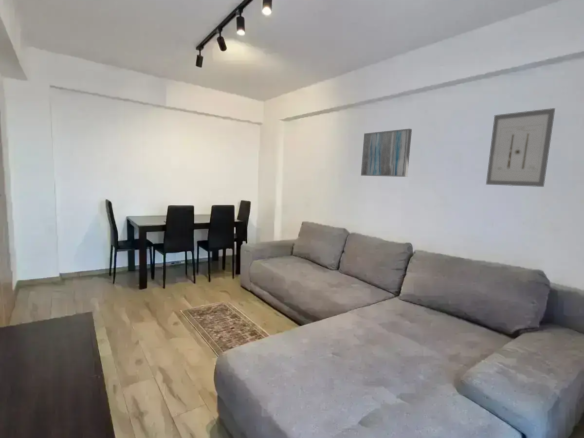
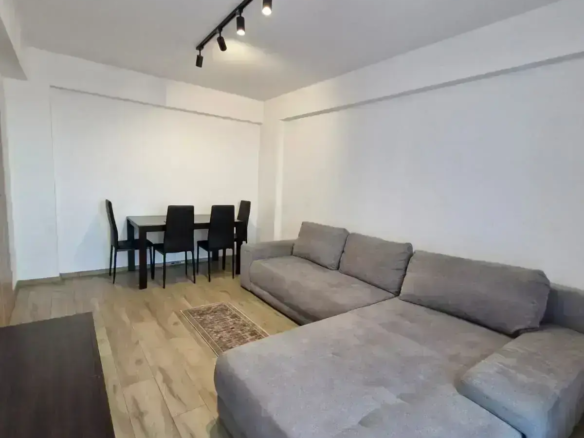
- wall art (517, 149)
- wall art (384, 154)
